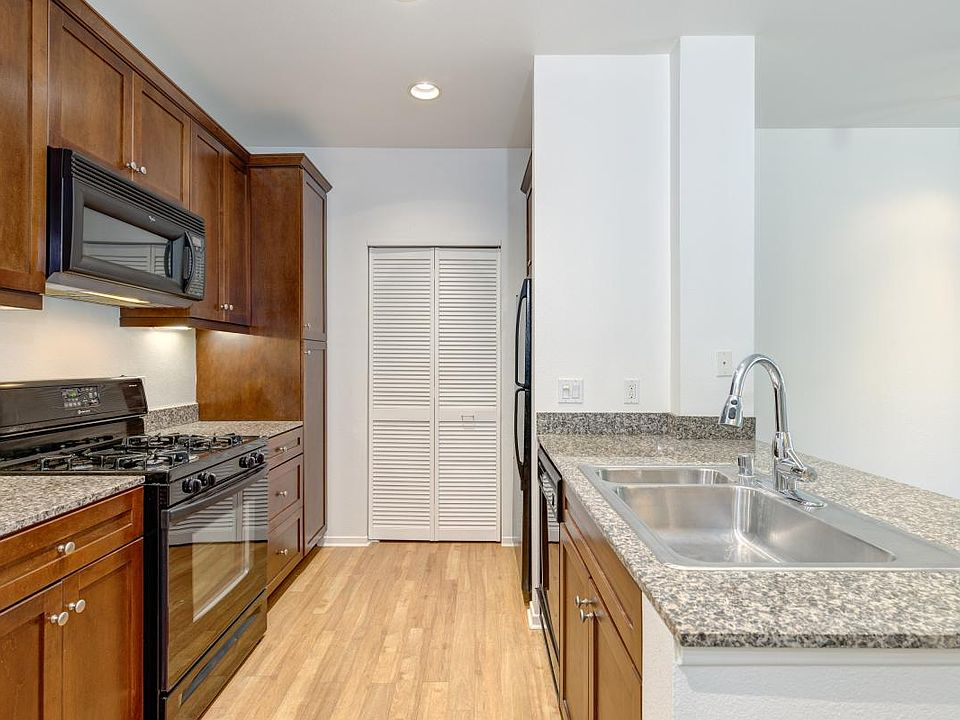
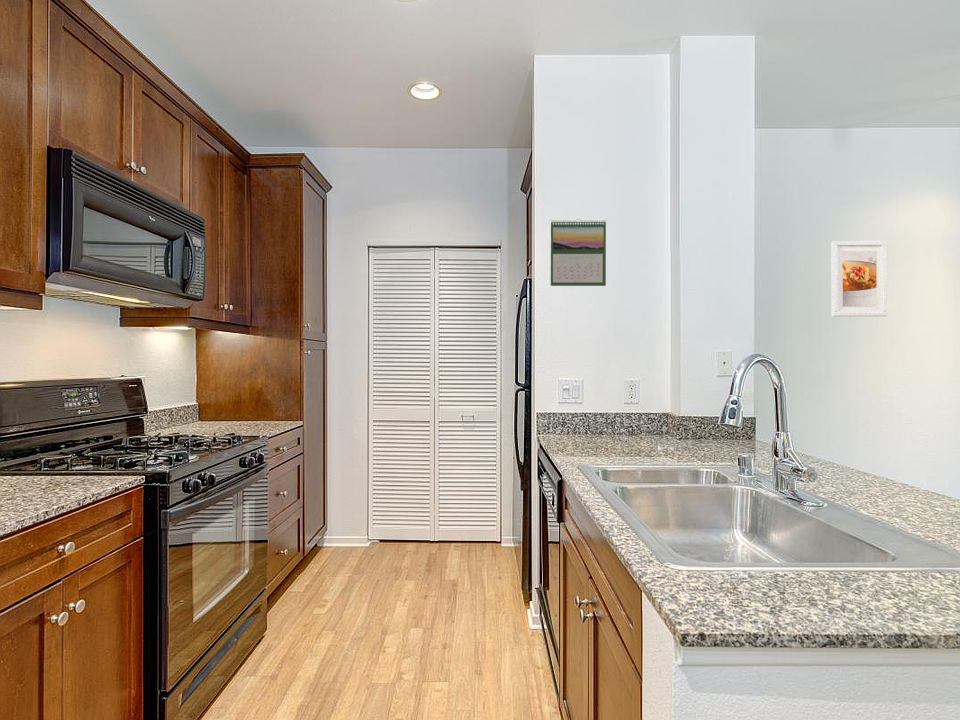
+ calendar (578, 252)
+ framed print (858, 278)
